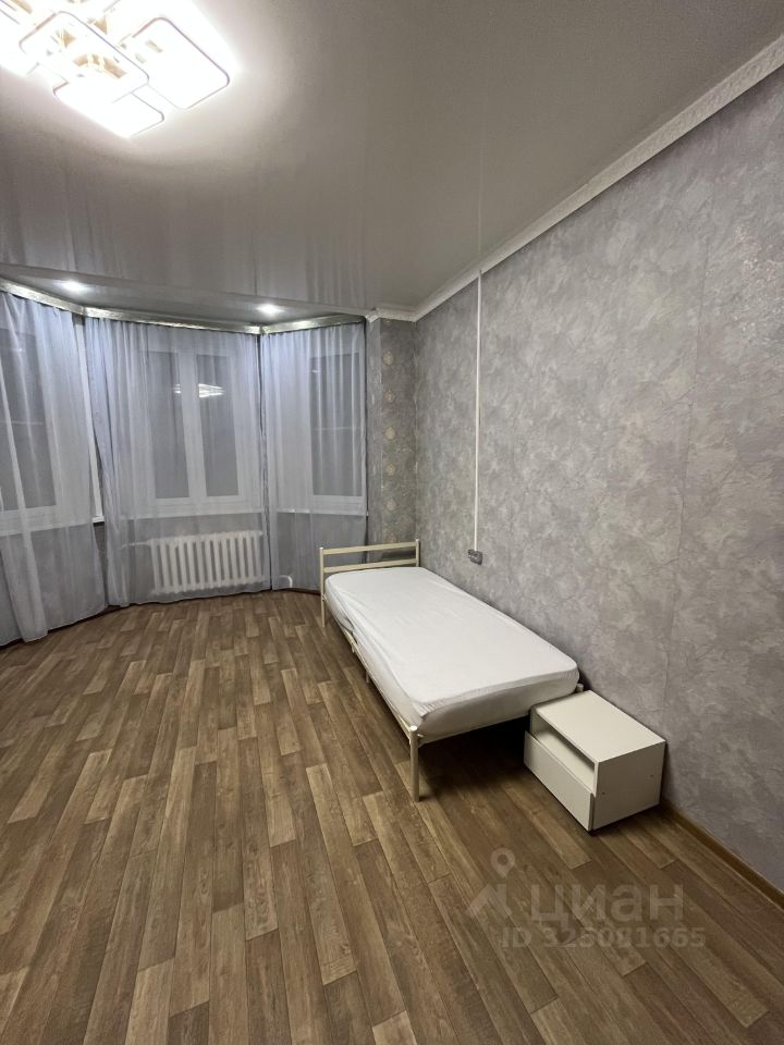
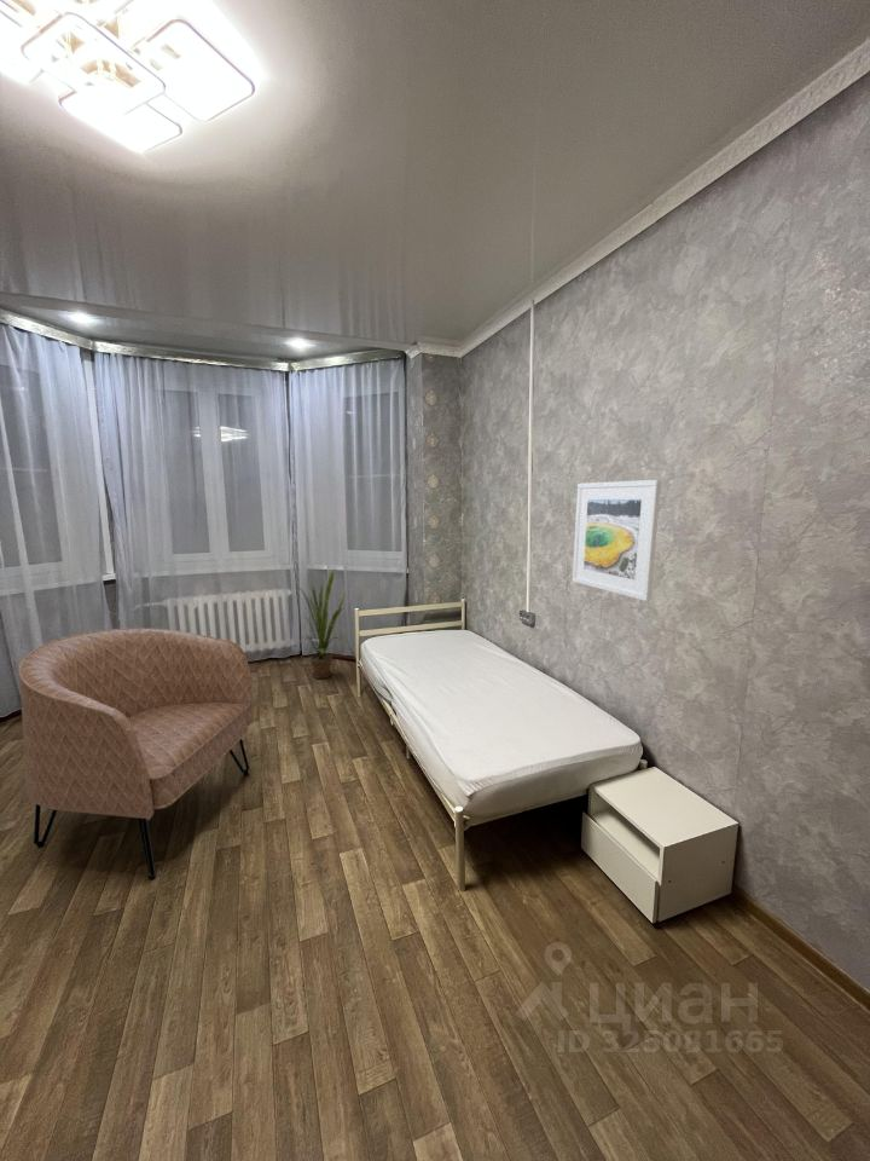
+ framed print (610, 537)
+ house plant (320, 624)
+ armchair (134, 729)
